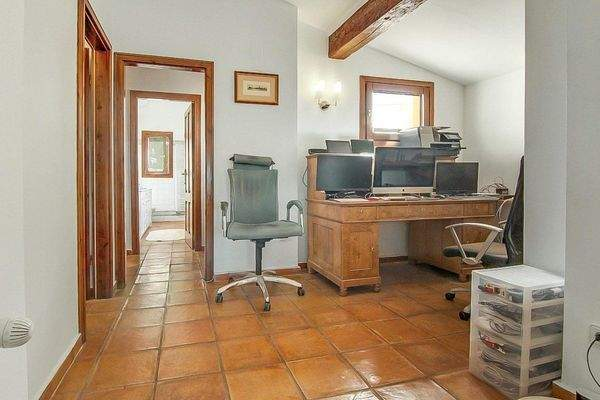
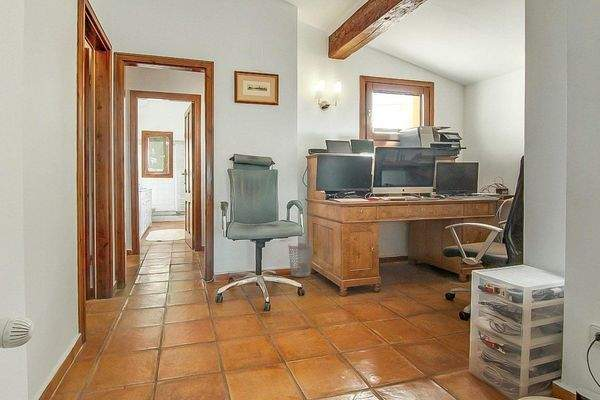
+ wastebasket (300, 260)
